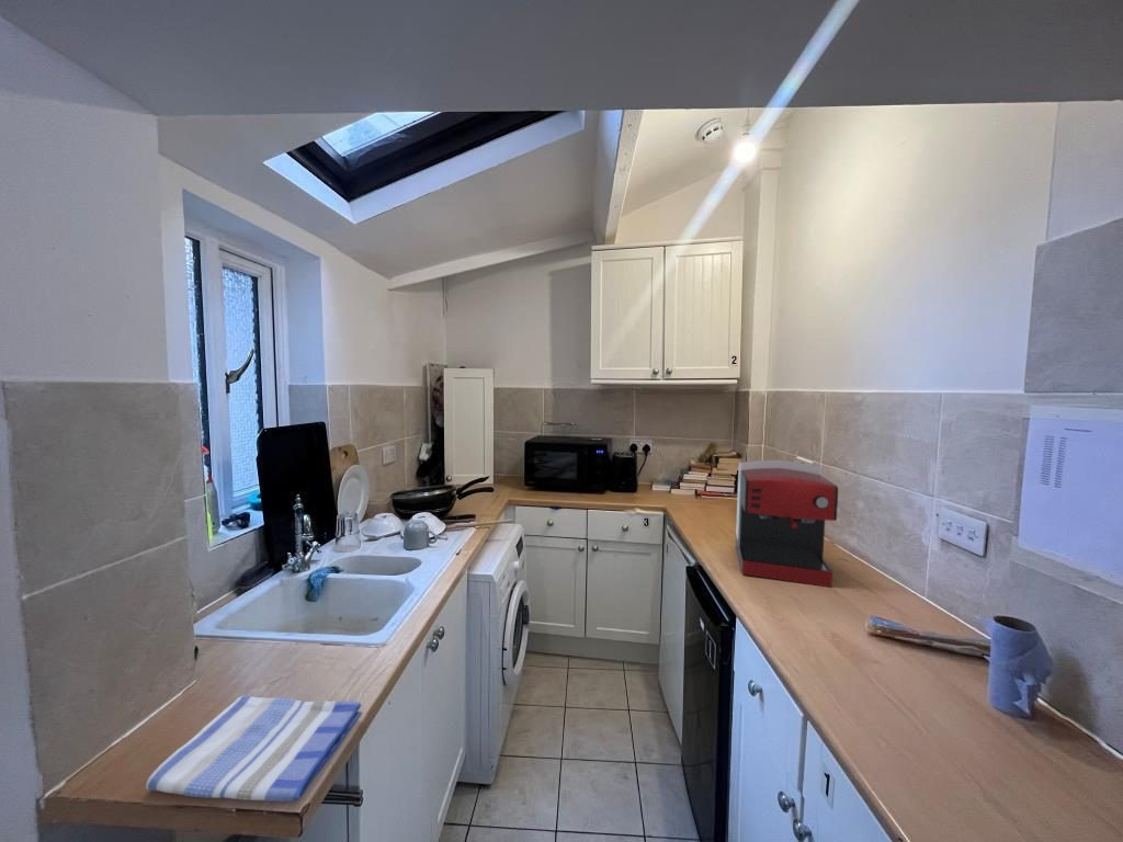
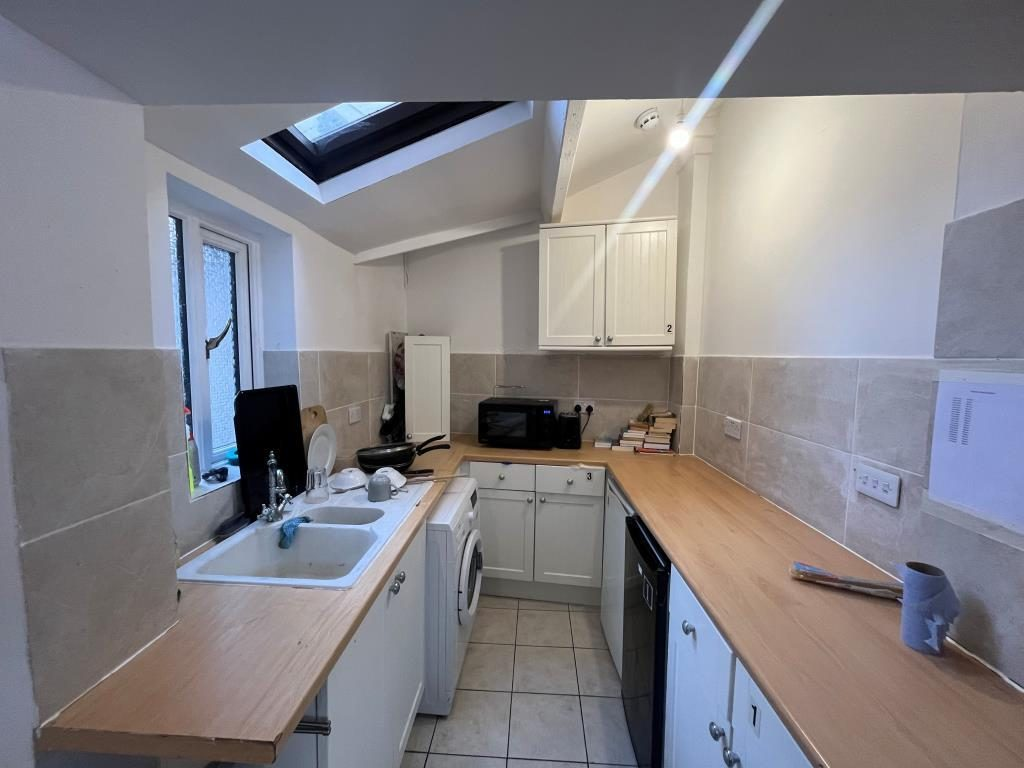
- dish towel (265, 740)
- coffee maker (782, 516)
